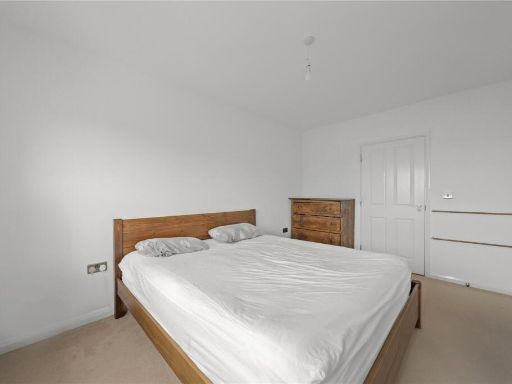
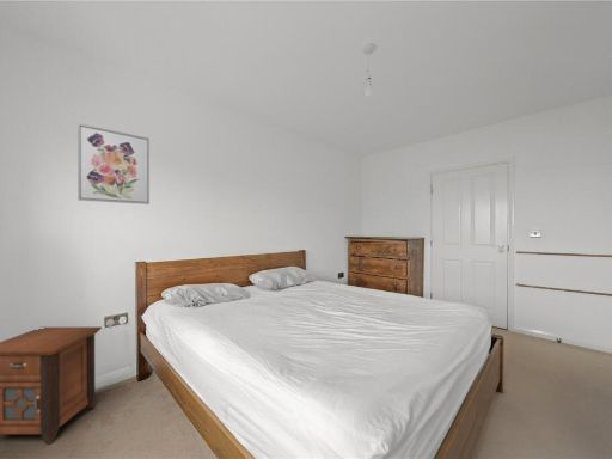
+ wall art (116, 166)
+ nightstand (45, 380)
